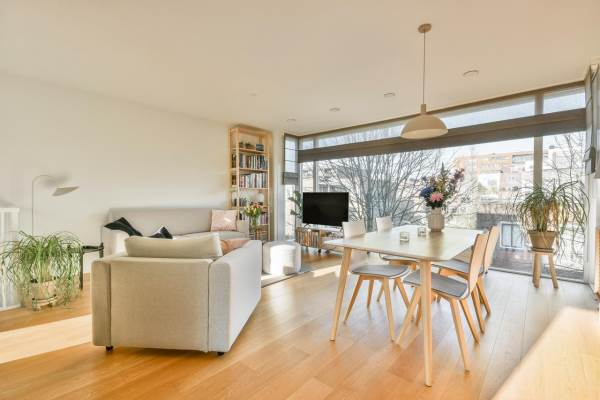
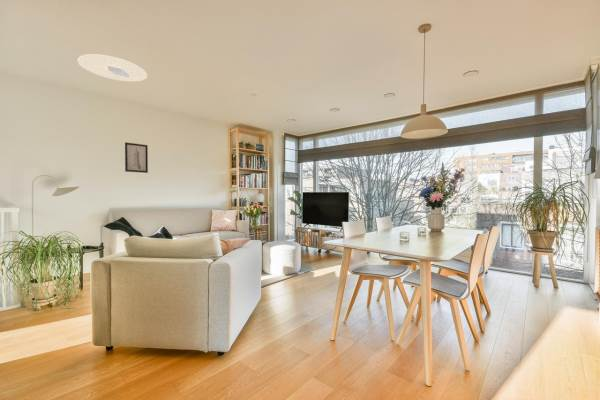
+ wall art (136, 158)
+ ceiling light (114, 66)
